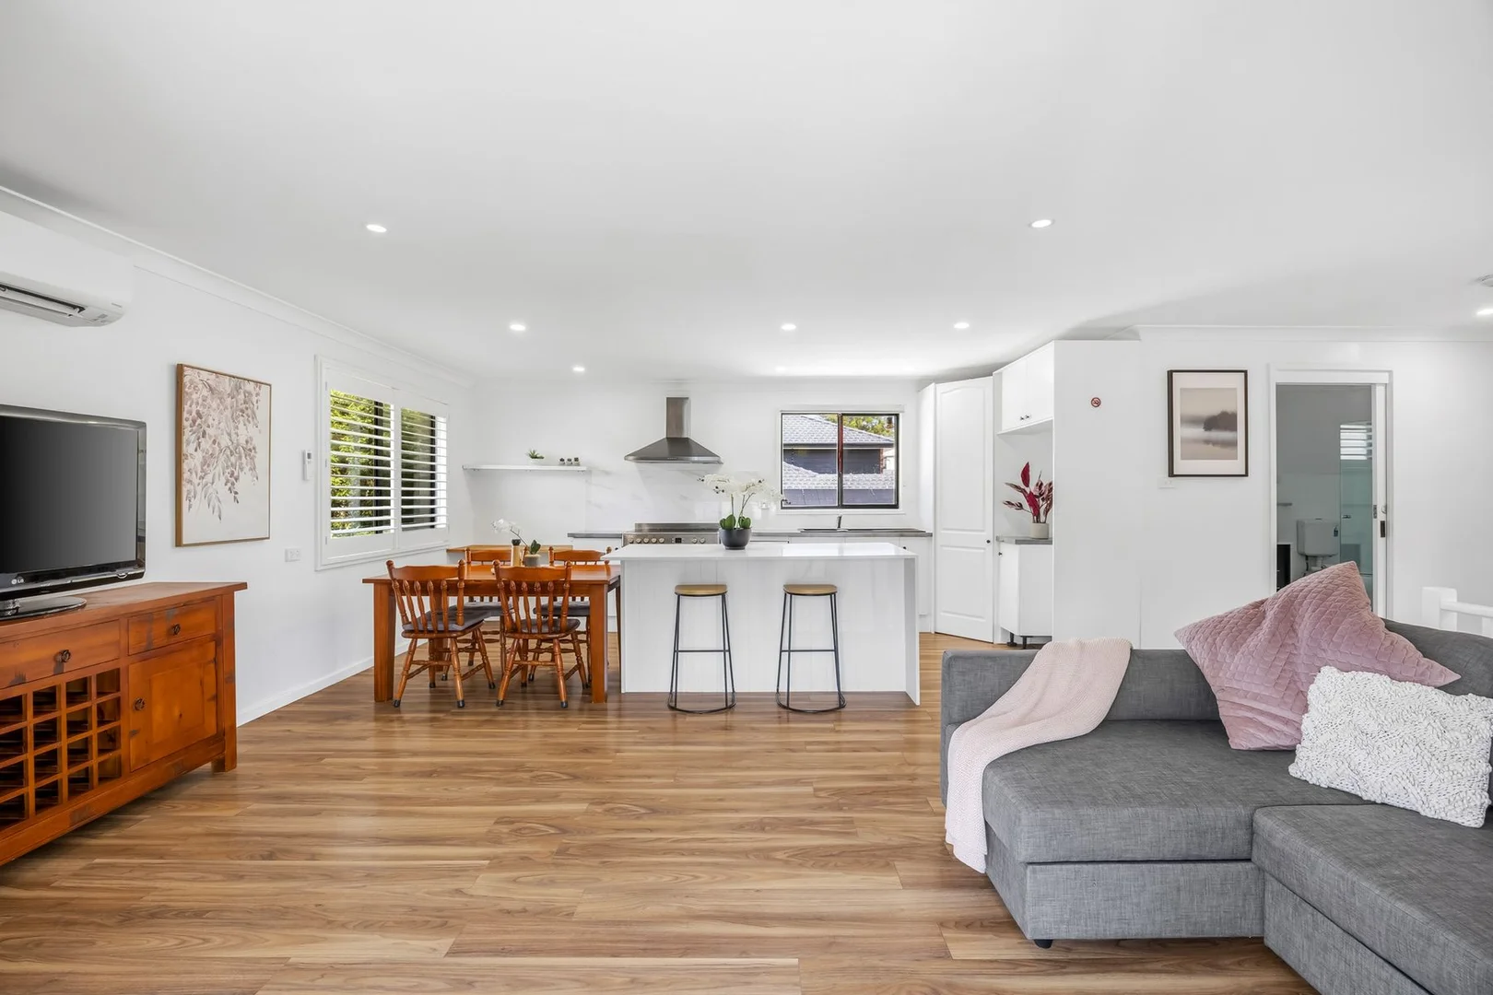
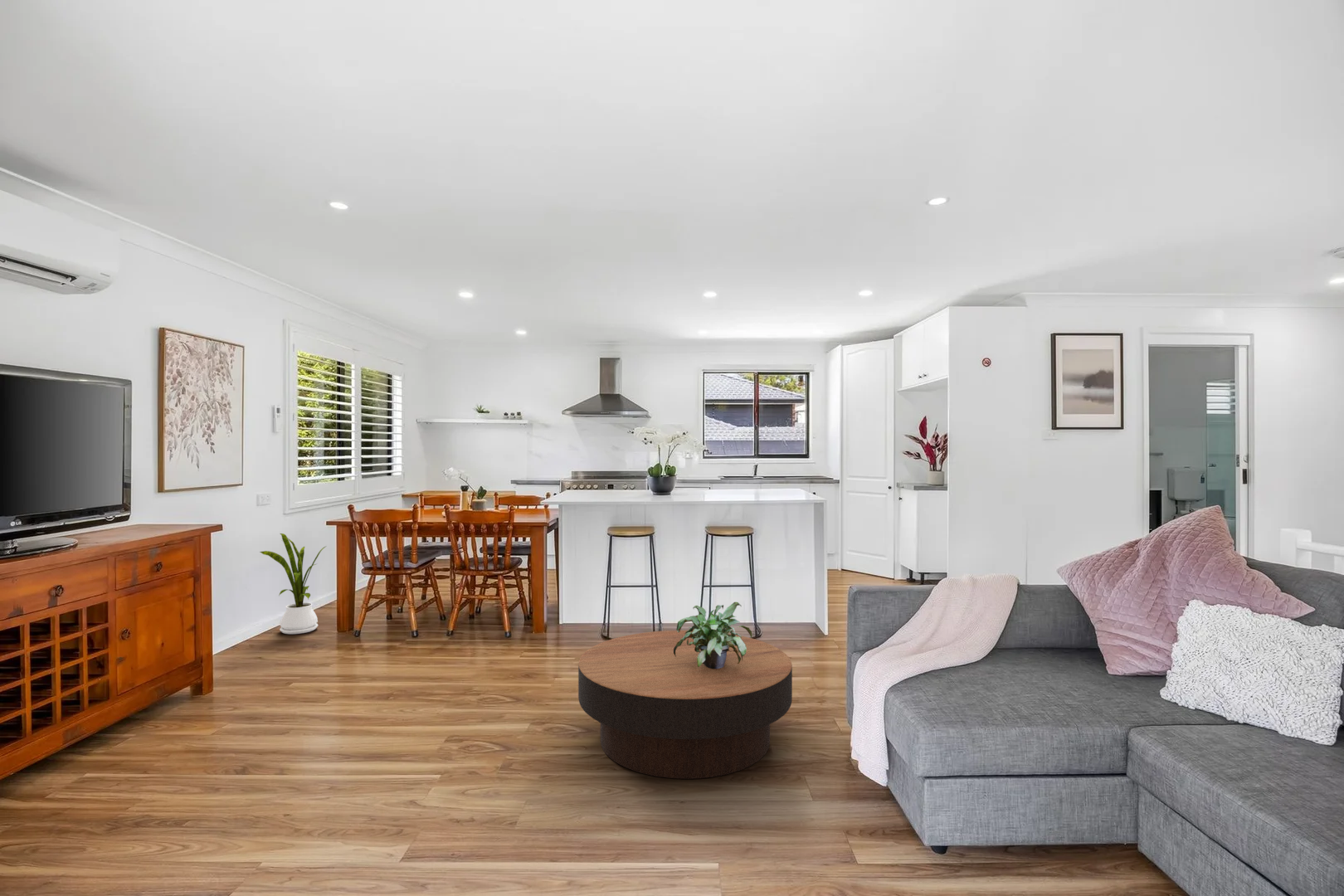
+ potted plant (718, 634)
+ house plant (295, 580)
+ coffee table (684, 698)
